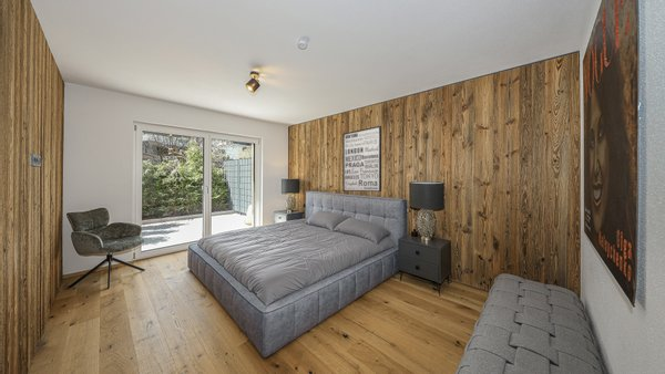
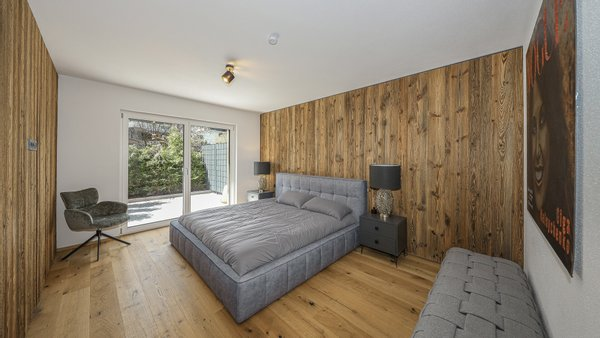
- wall art (360, 160)
